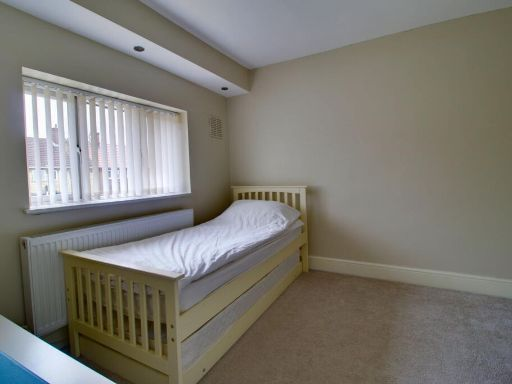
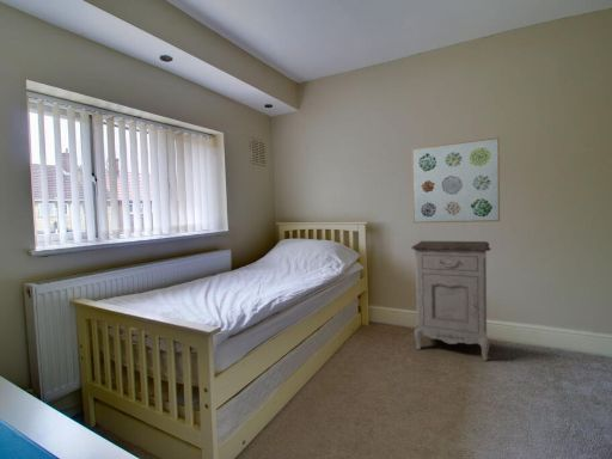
+ wall art (453, 183)
+ nightstand (451, 295)
